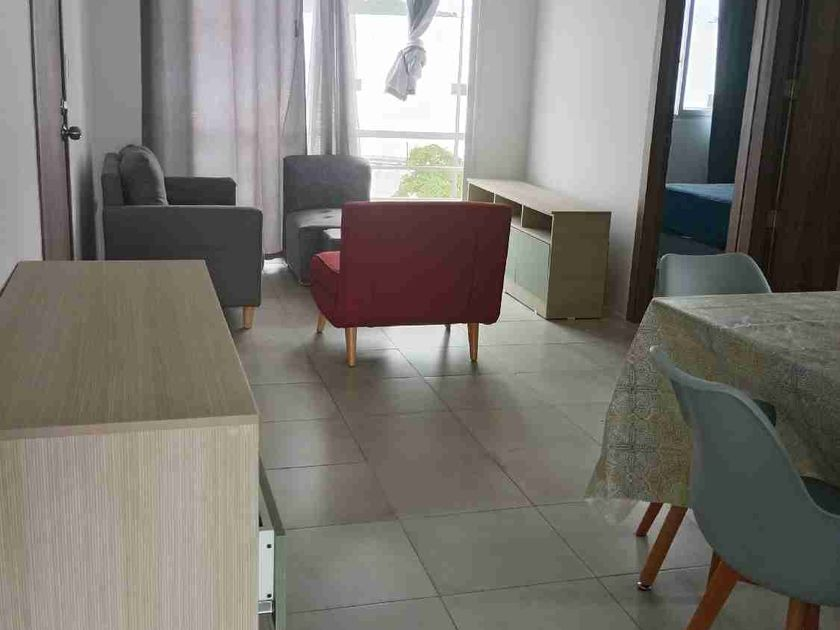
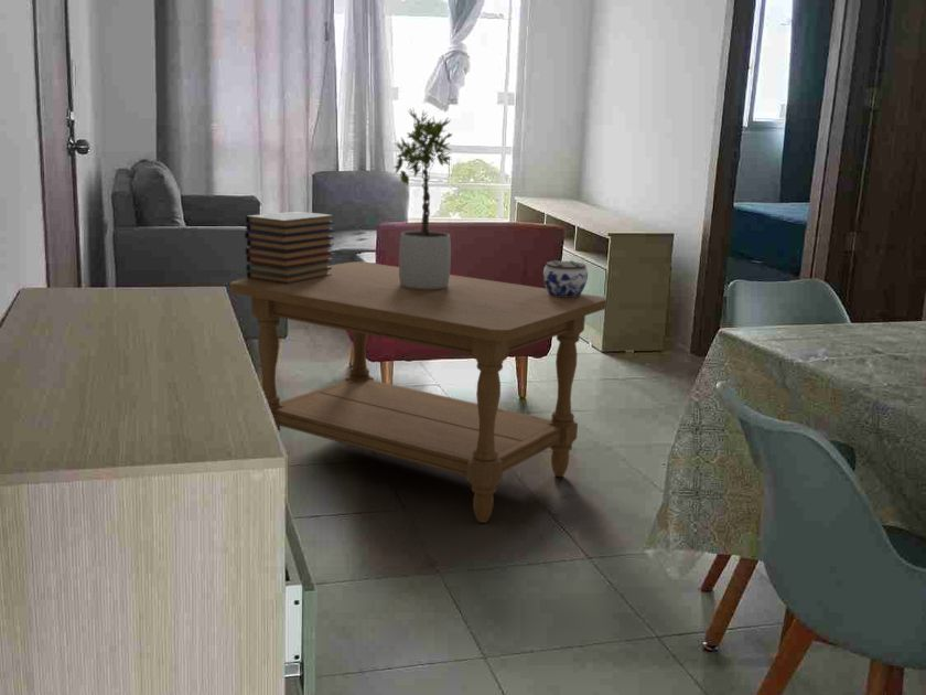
+ book stack (290, 245)
+ potted plant (422, 197)
+ jar (564, 278)
+ coffee table (414, 389)
